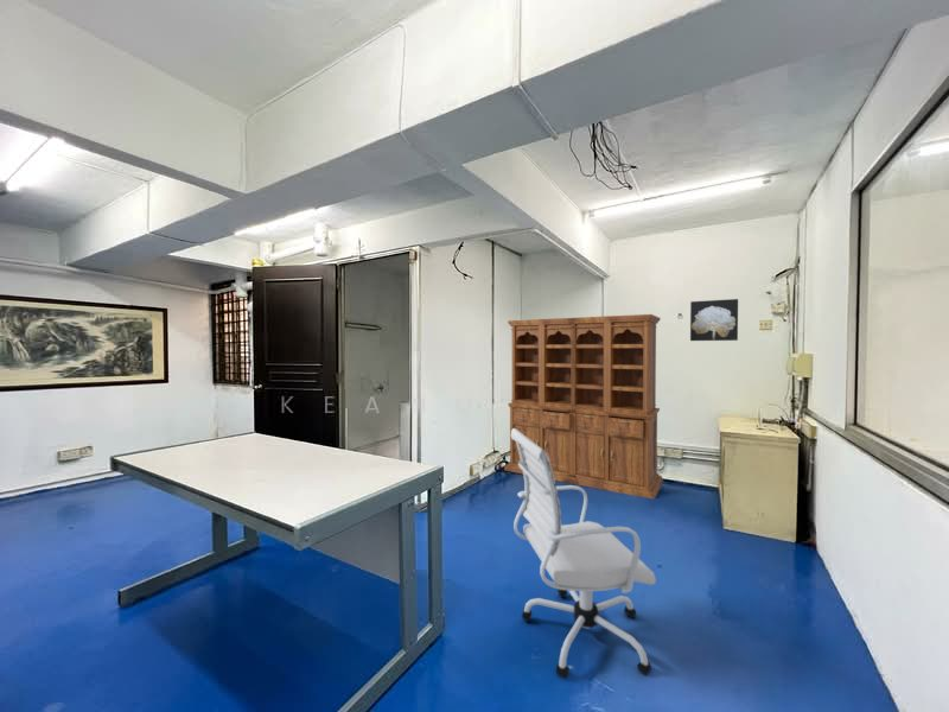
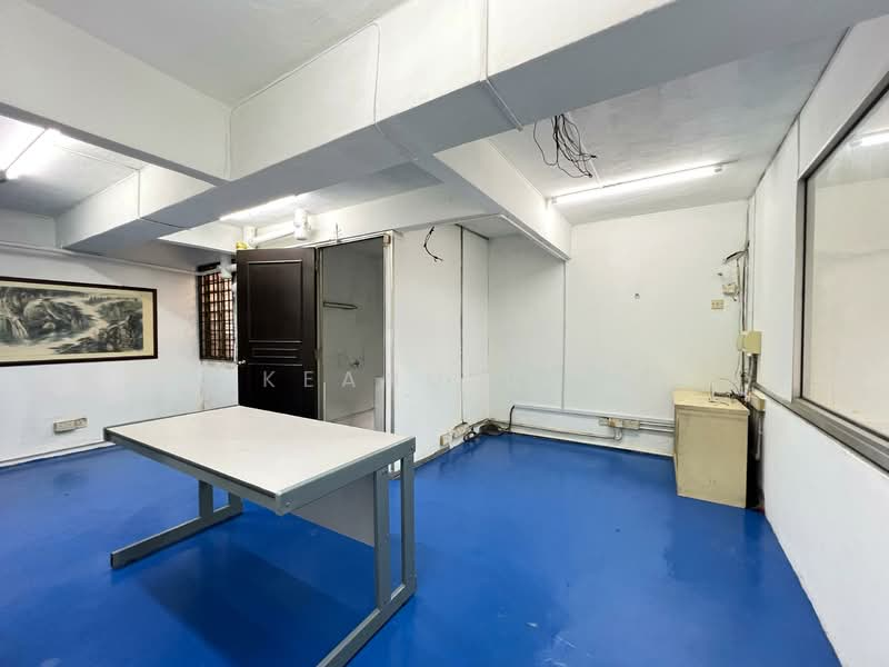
- office chair (582, 533)
- wall art (713, 320)
- bookcase (579, 398)
